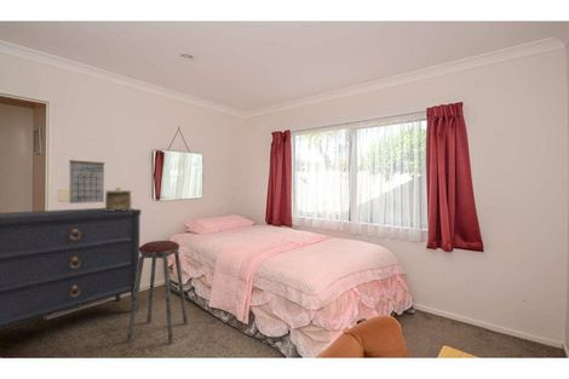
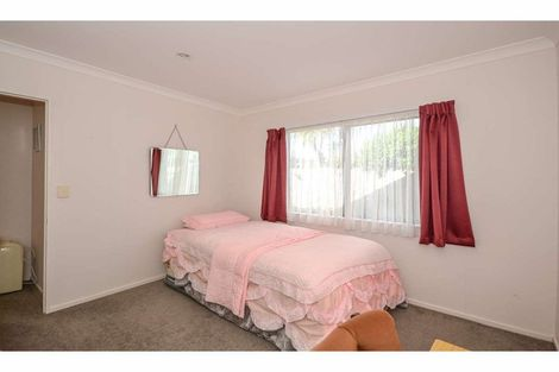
- music stool (165, 287)
- decorative box (117, 199)
- calendar (87, 177)
- dresser (65, 268)
